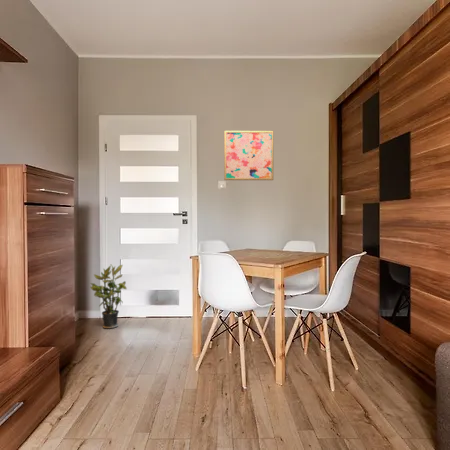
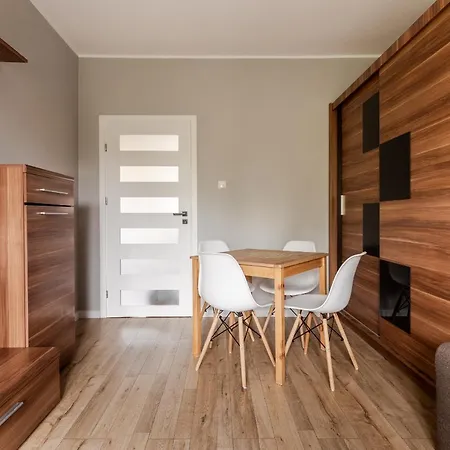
- wall art (248, 155)
- potted plant (108, 295)
